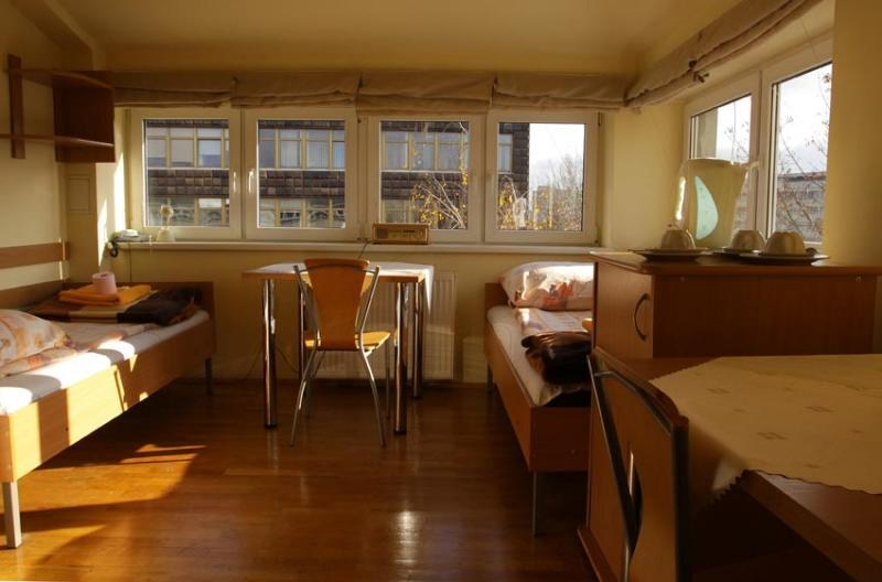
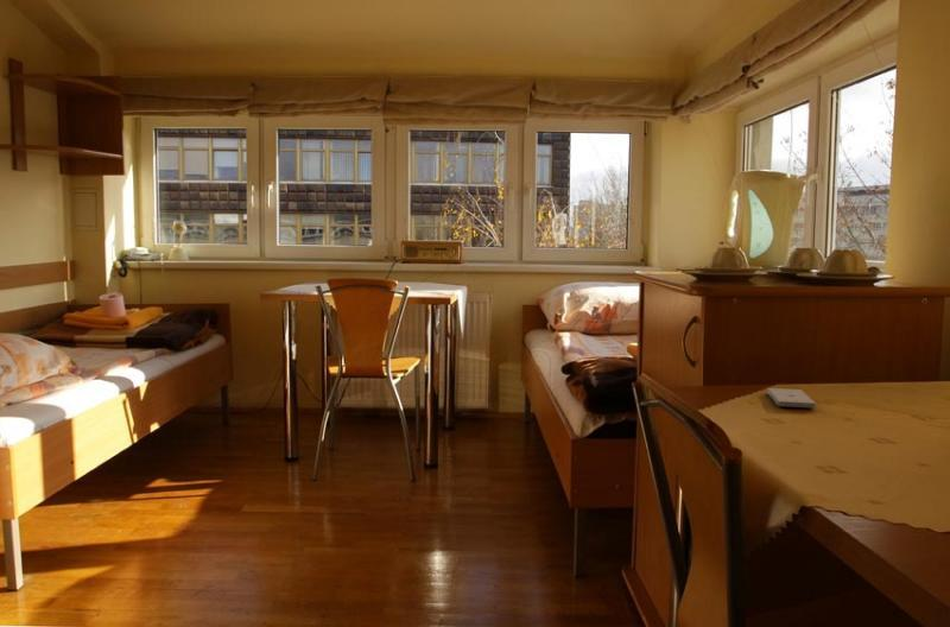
+ smartphone (790, 397)
